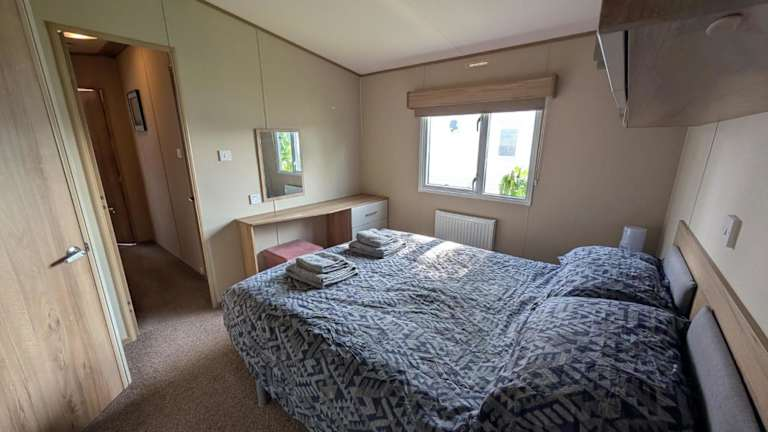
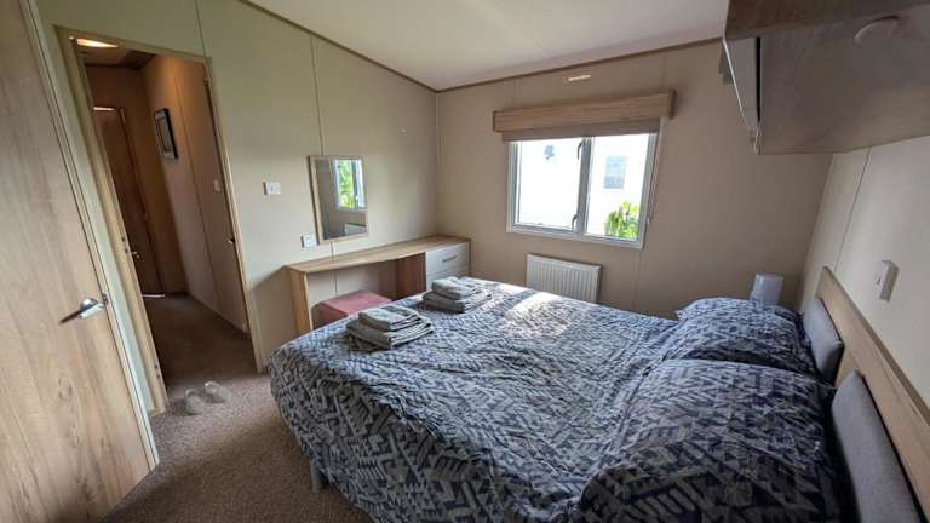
+ slippers (208, 392)
